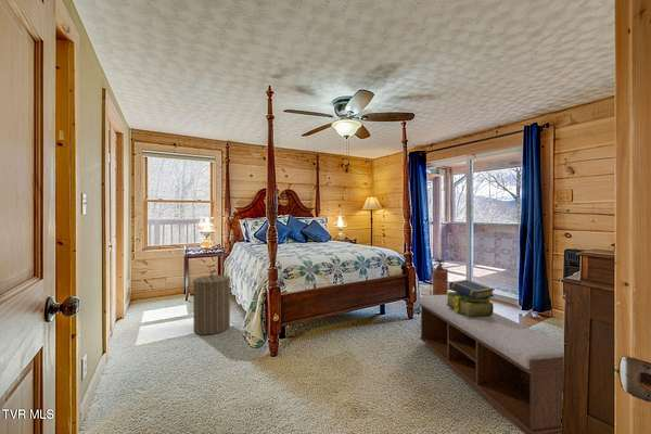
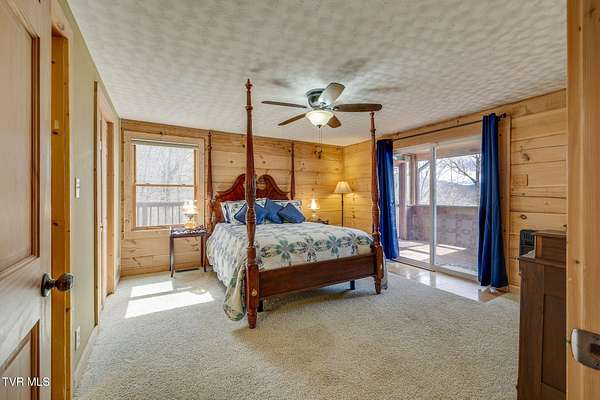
- fire extinguisher (439, 289)
- laundry hamper (212, 298)
- bench (481, 346)
- stack of books (470, 297)
